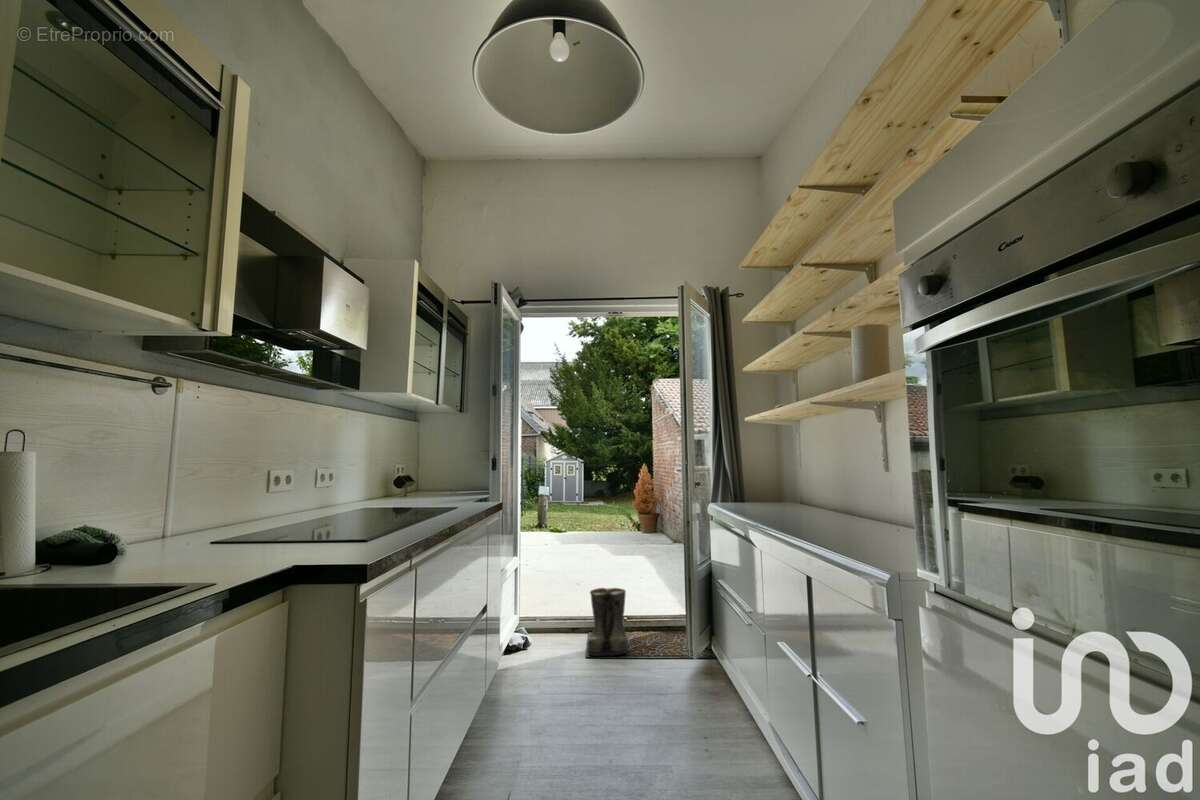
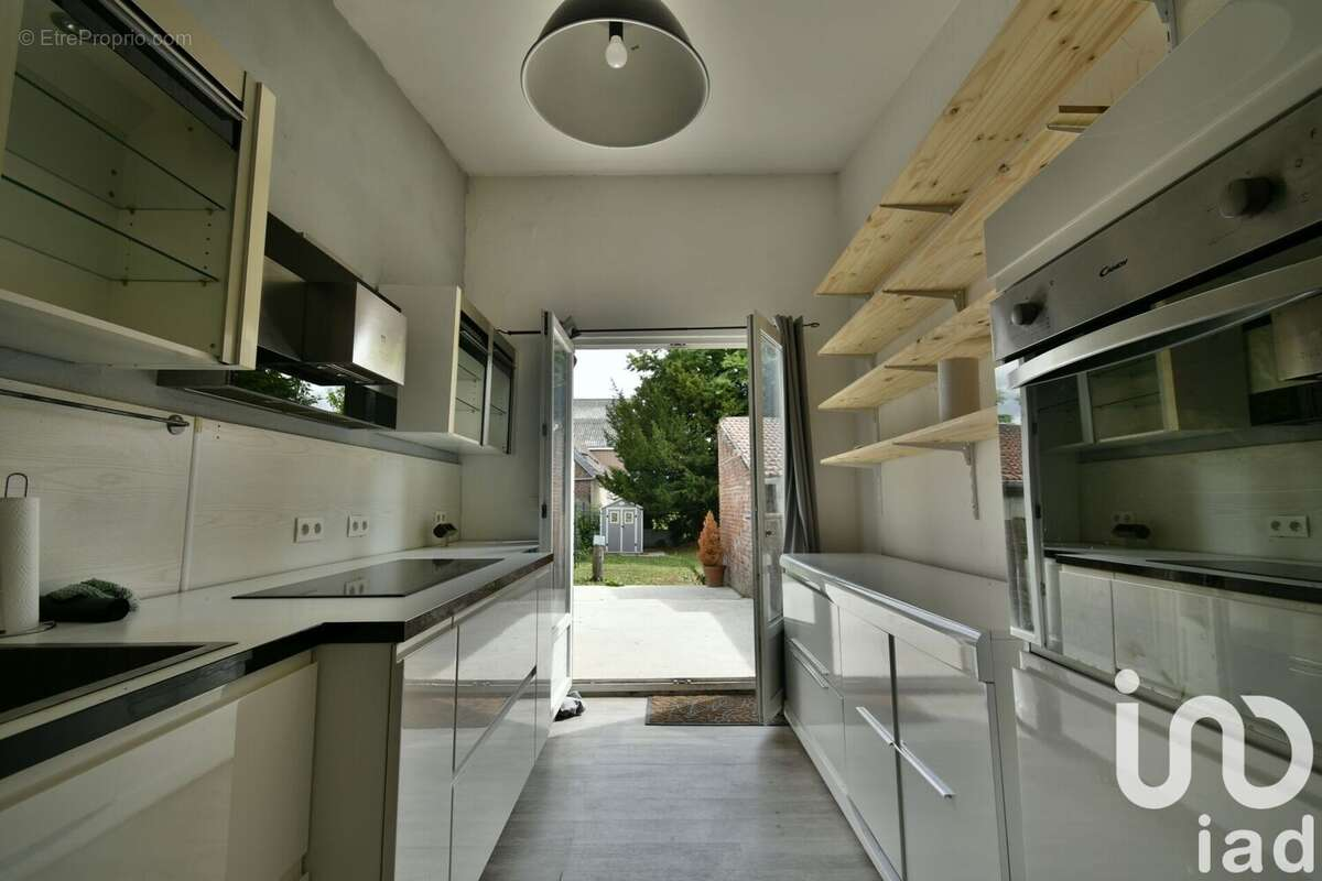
- boots (607, 619)
